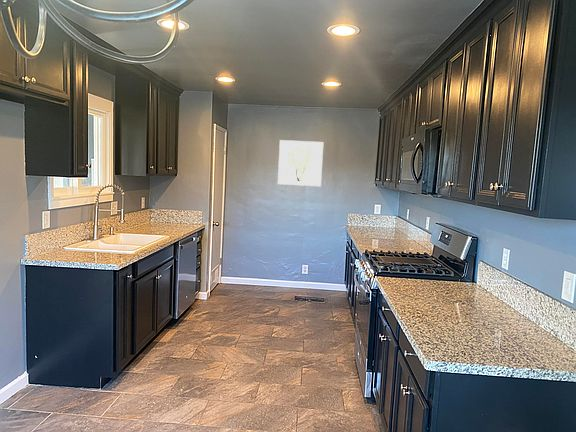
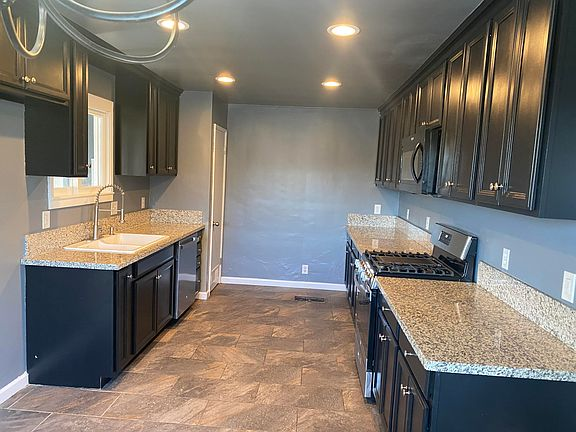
- wall art (300, 163)
